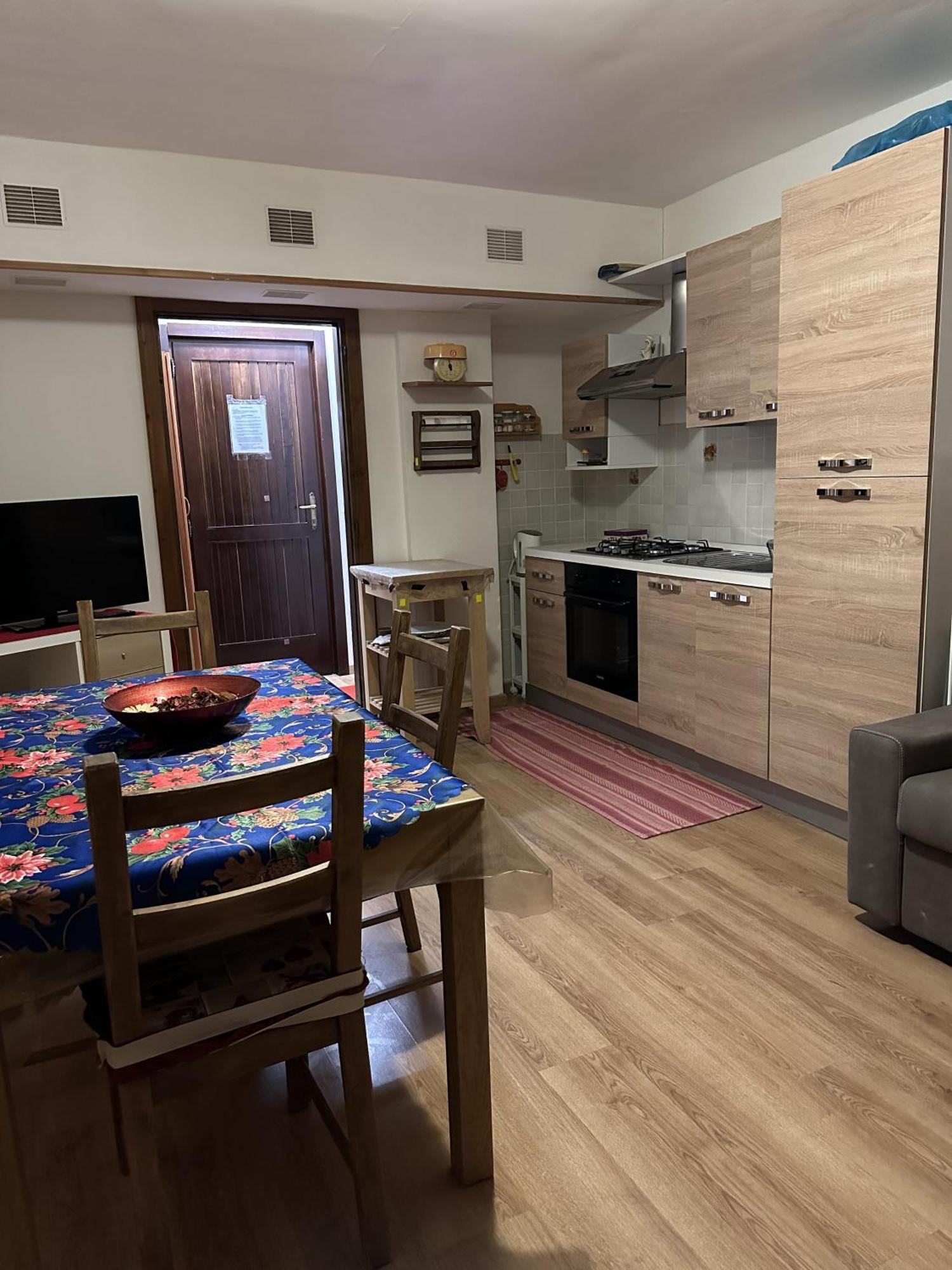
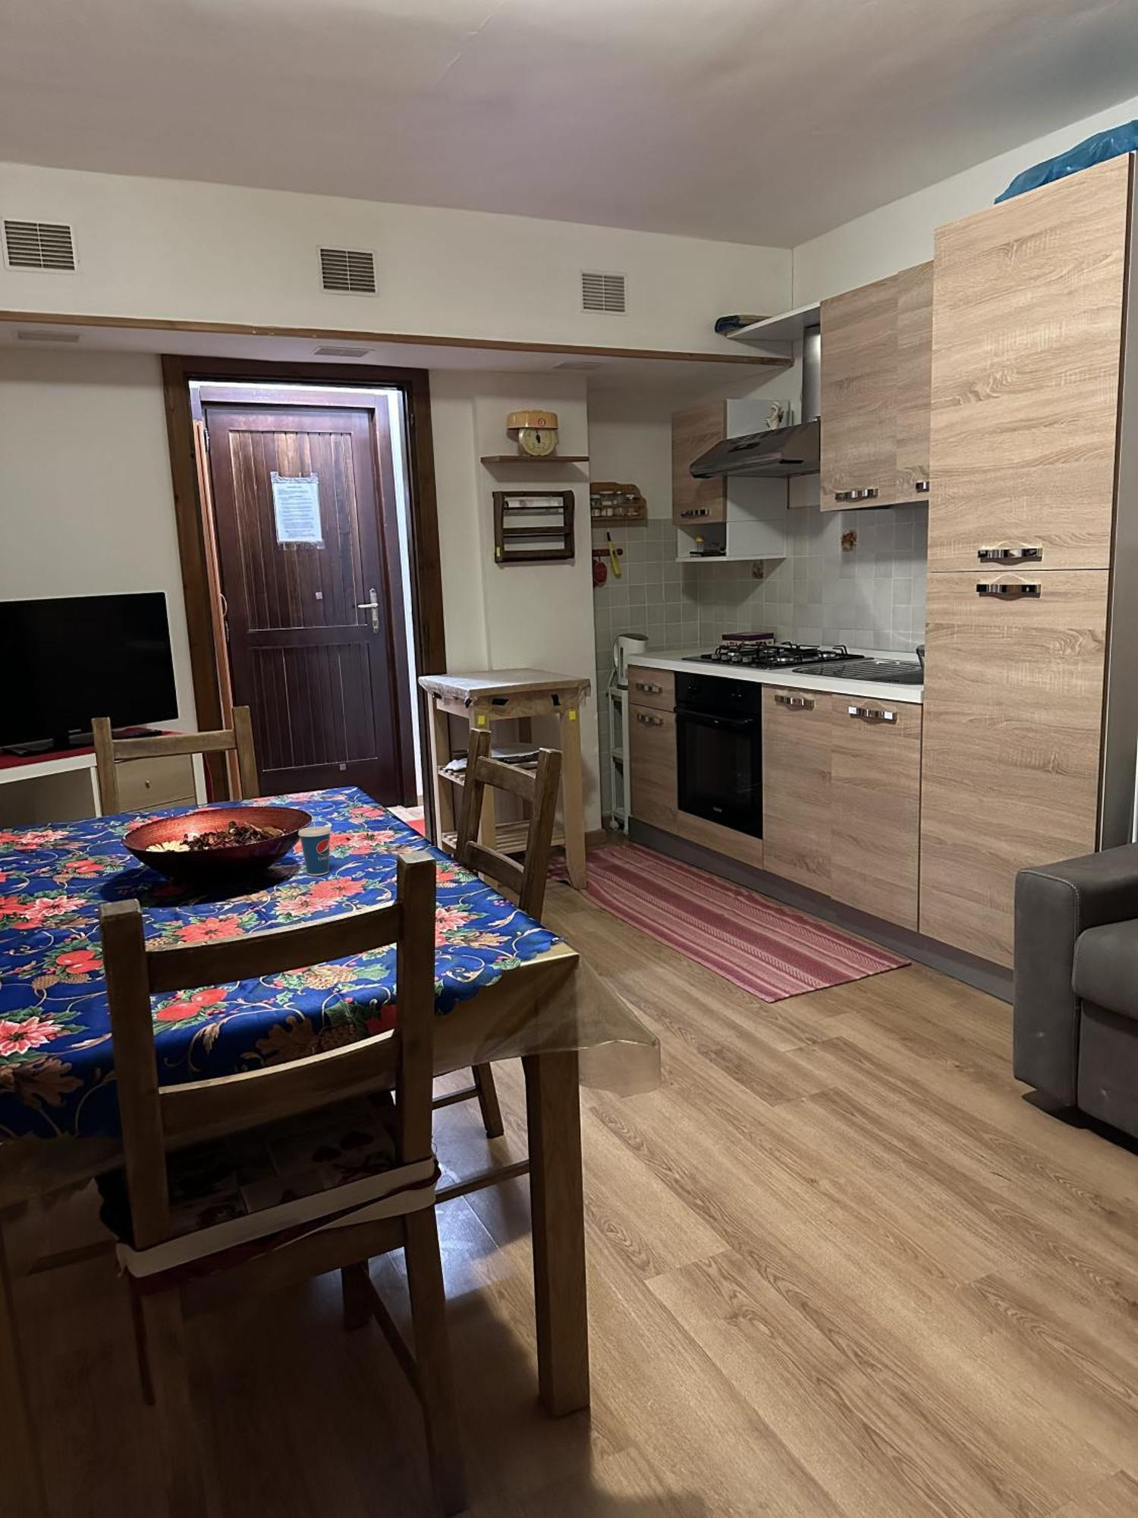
+ cup (314, 839)
